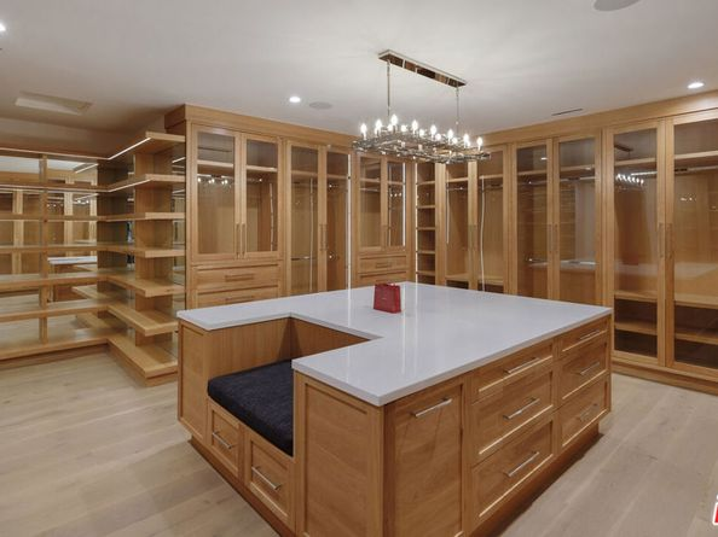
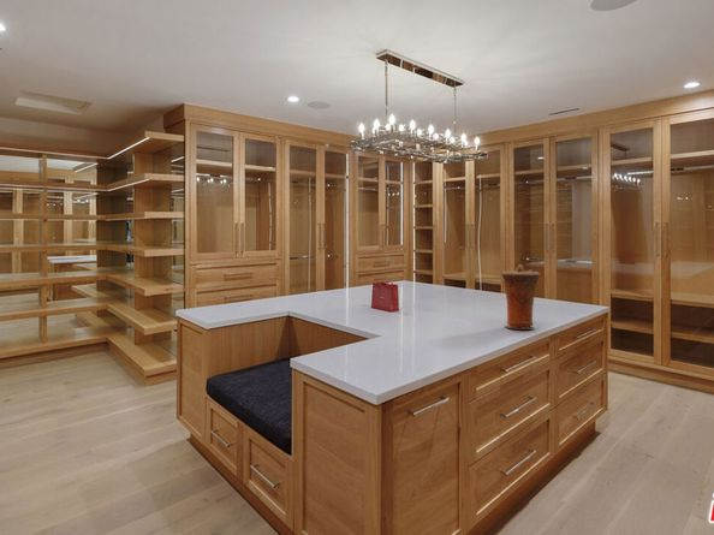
+ vase (520, 295)
